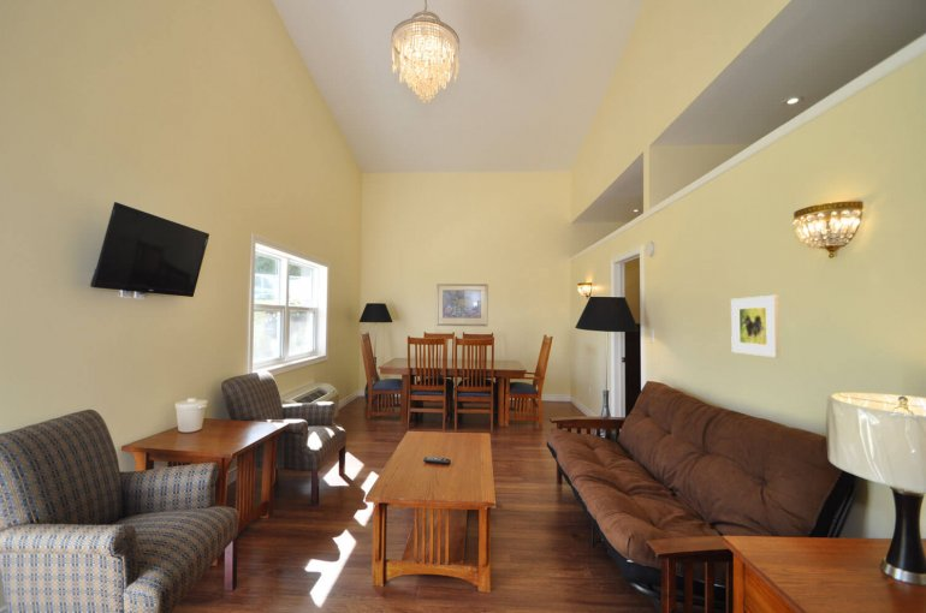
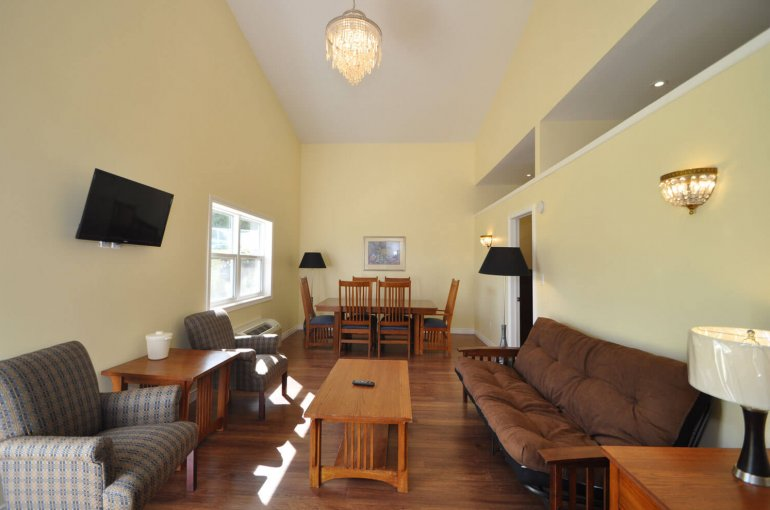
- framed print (753, 326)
